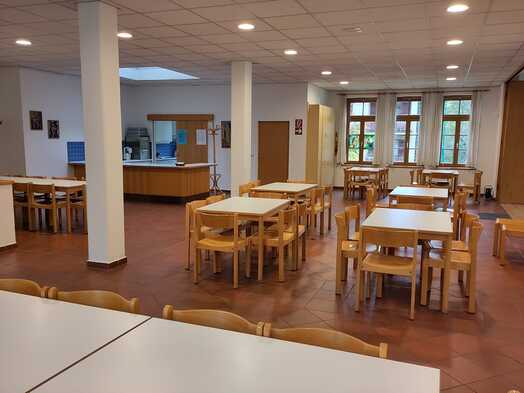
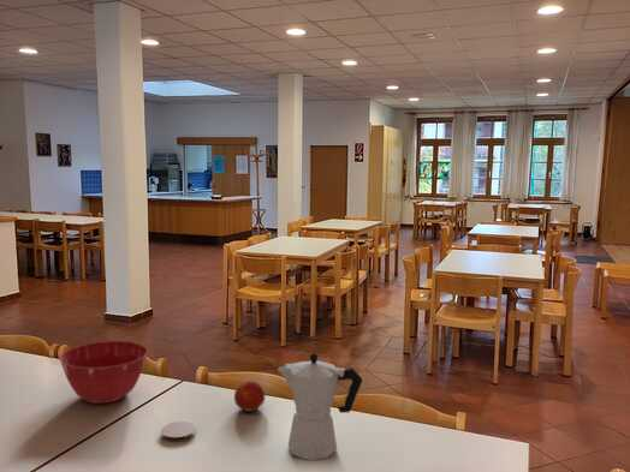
+ coaster (178, 431)
+ mixing bowl (105, 374)
+ fruit (249, 395)
+ moka pot (319, 401)
